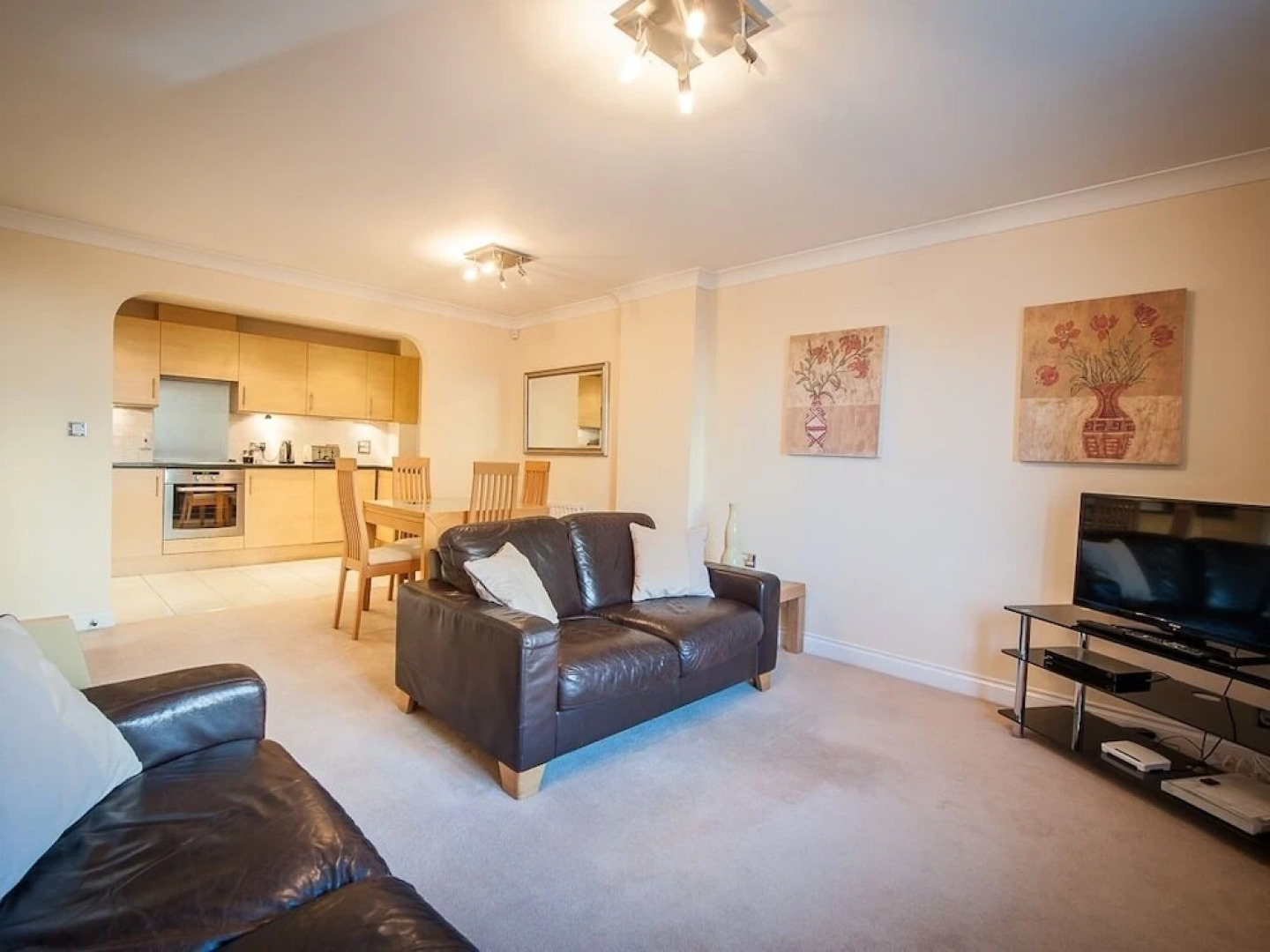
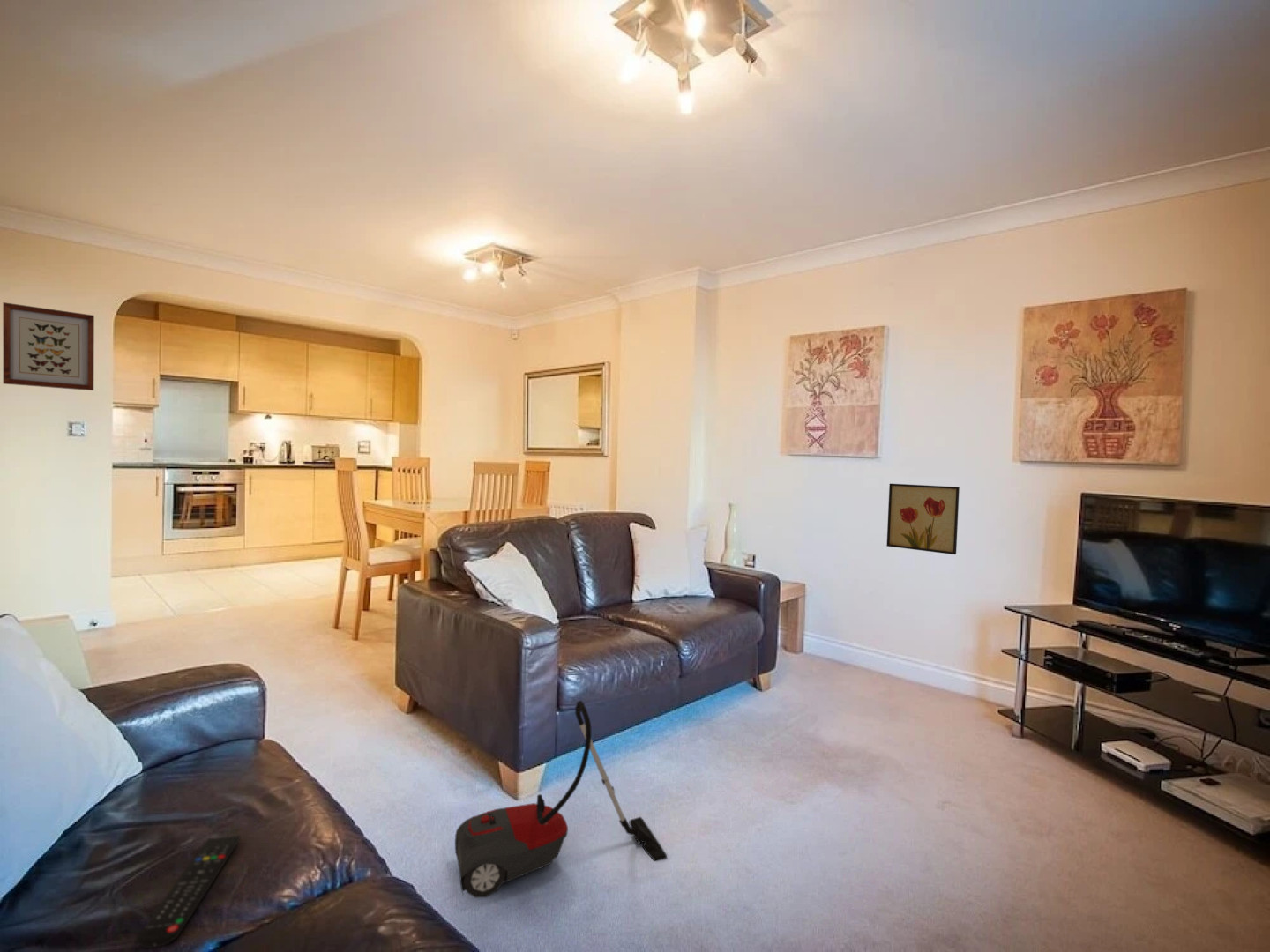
+ wall art (922, 517)
+ wall art (49, 348)
+ remote control (193, 886)
+ vacuum cleaner (571, 785)
